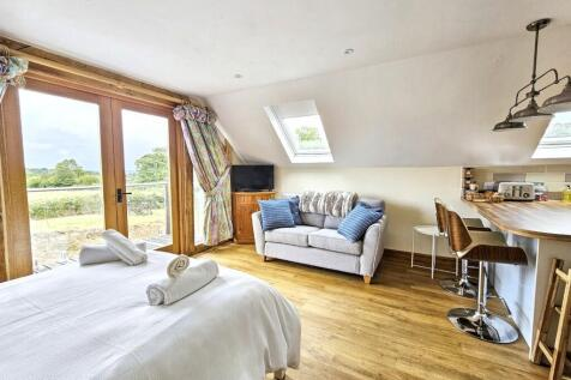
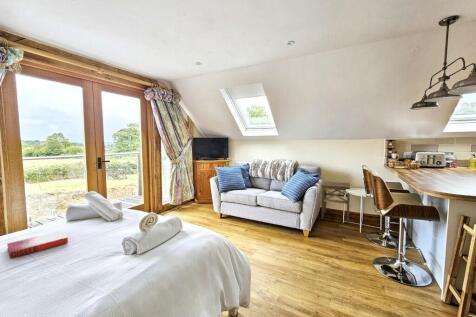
+ side table (335, 200)
+ hardback book (38, 243)
